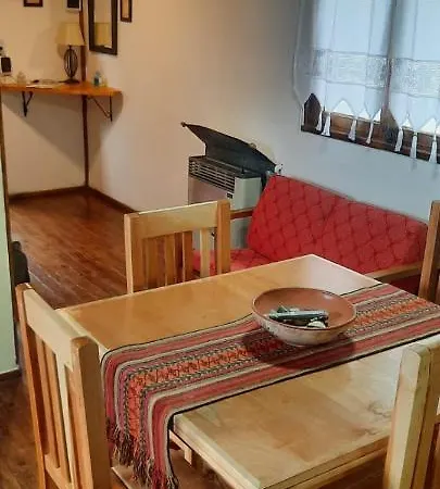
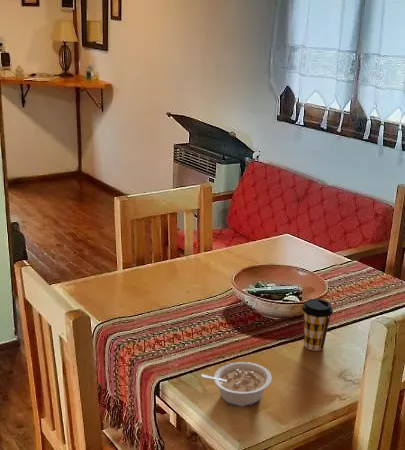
+ legume (240, 385)
+ coffee cup (315, 325)
